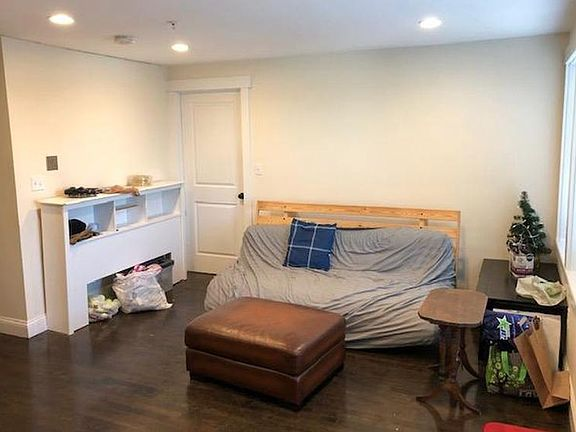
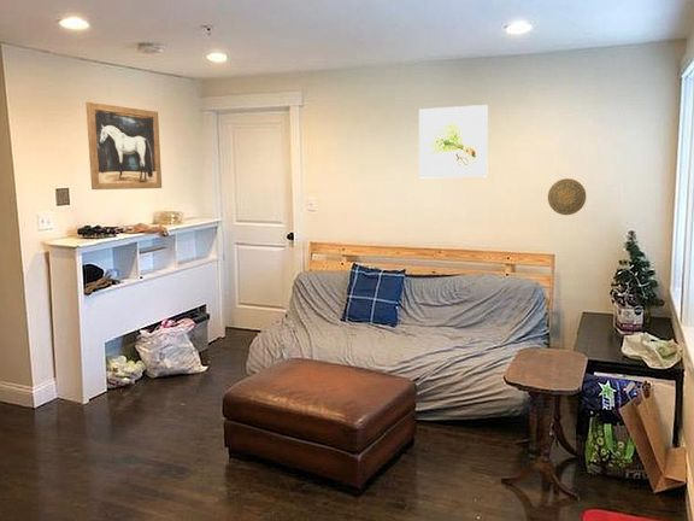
+ decorative plate (566, 197)
+ wall art (127, 148)
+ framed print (452, 142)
